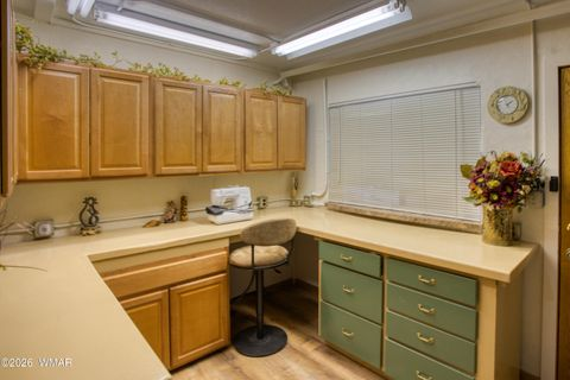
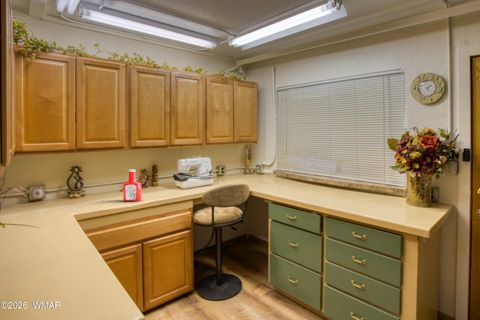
+ soap bottle (132, 184)
